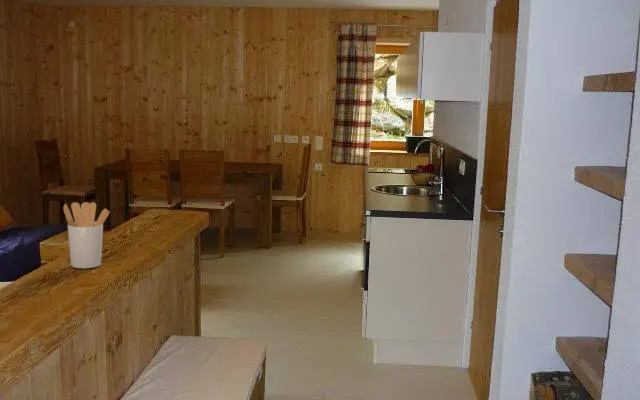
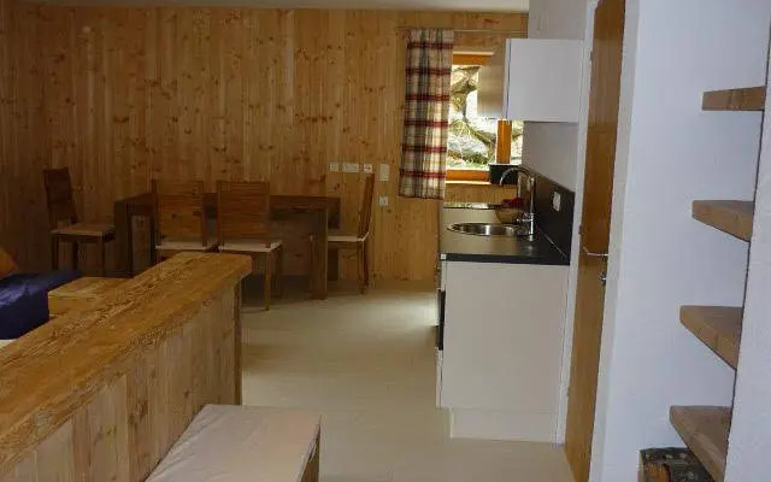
- utensil holder (84, 233)
